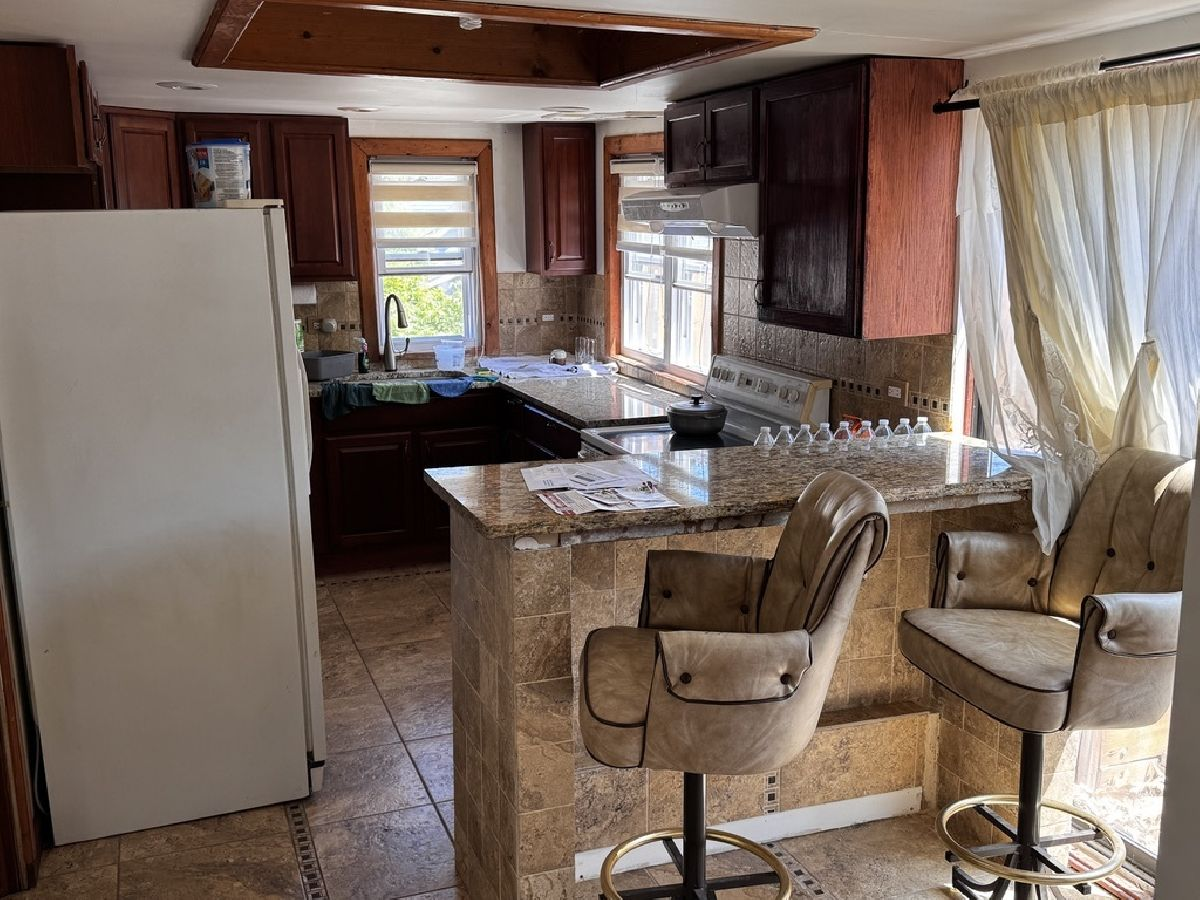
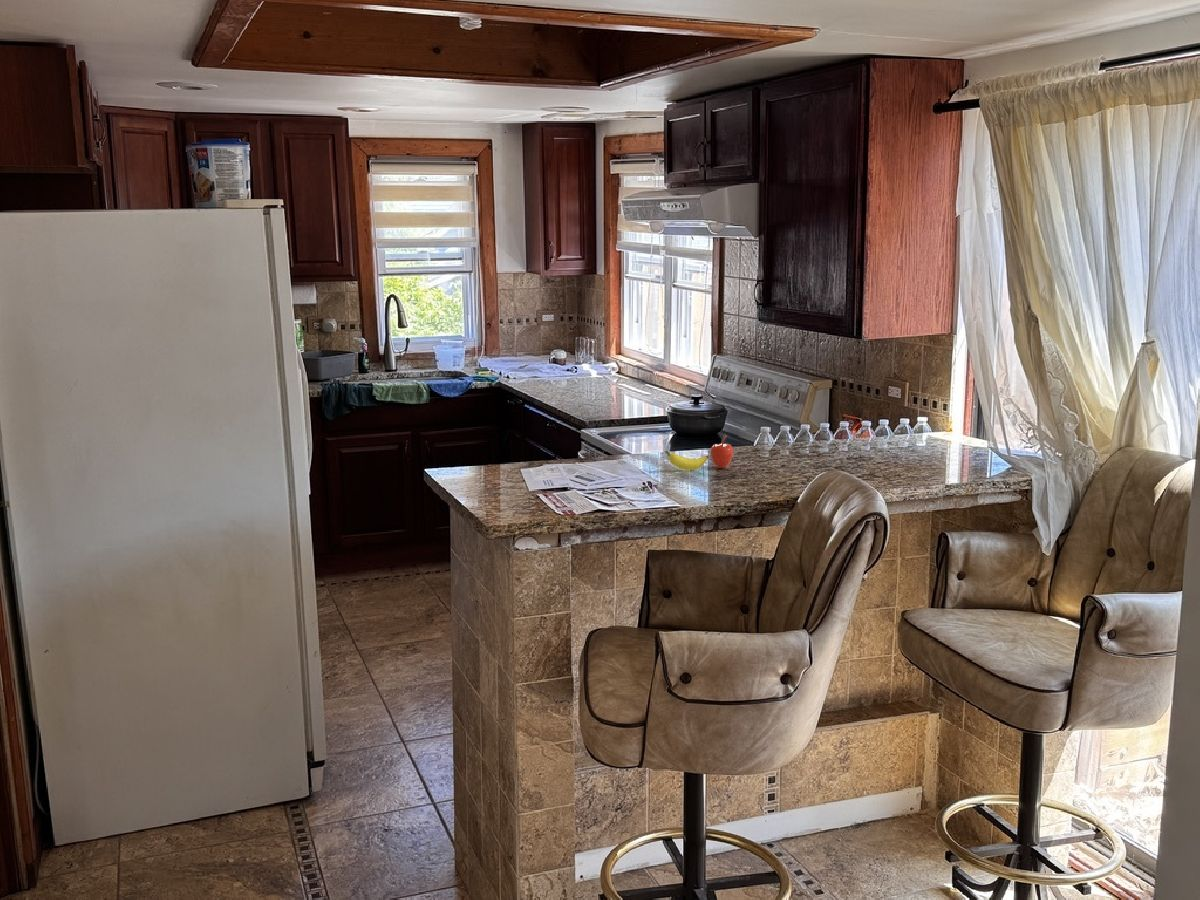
+ fruit (701, 457)
